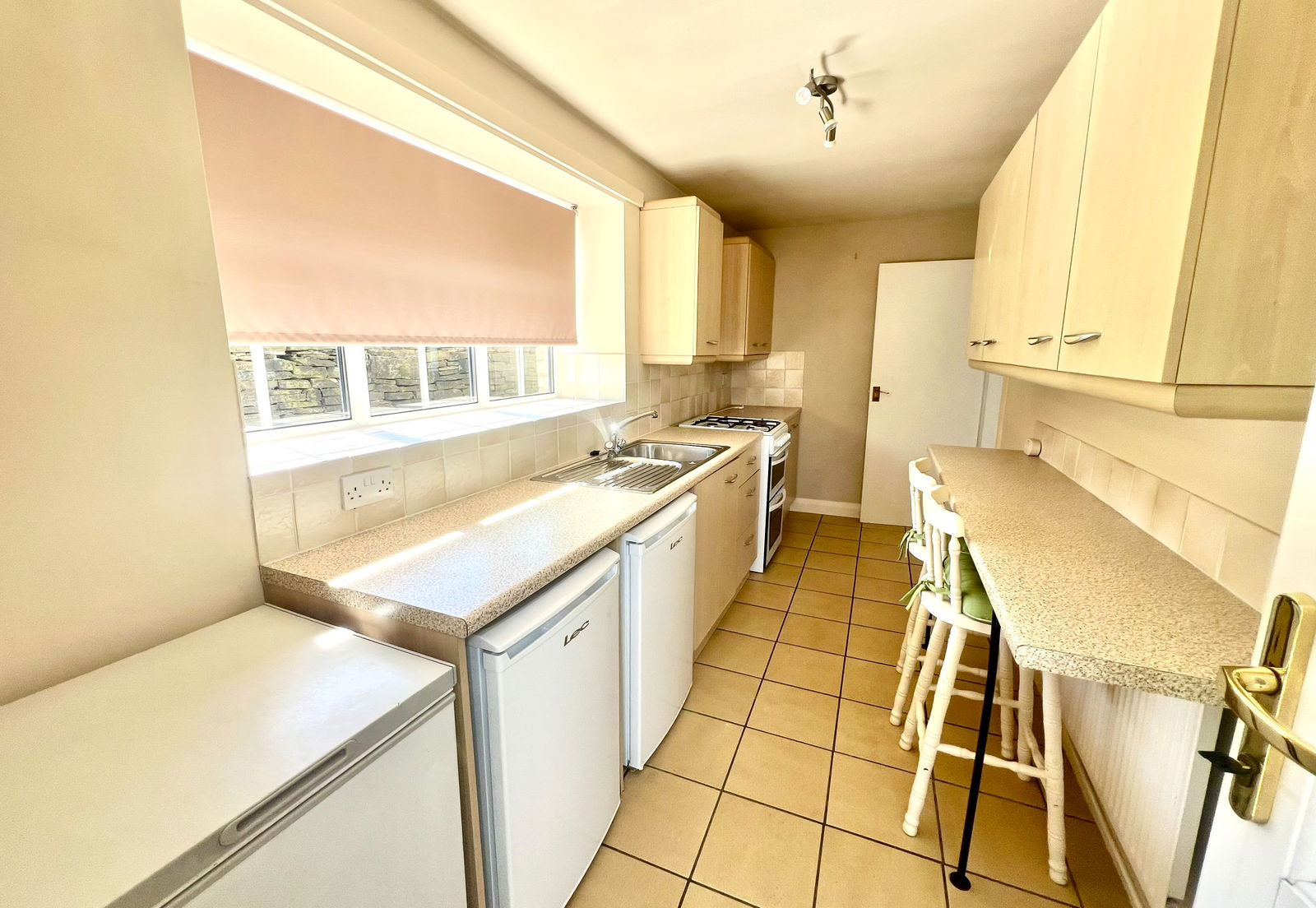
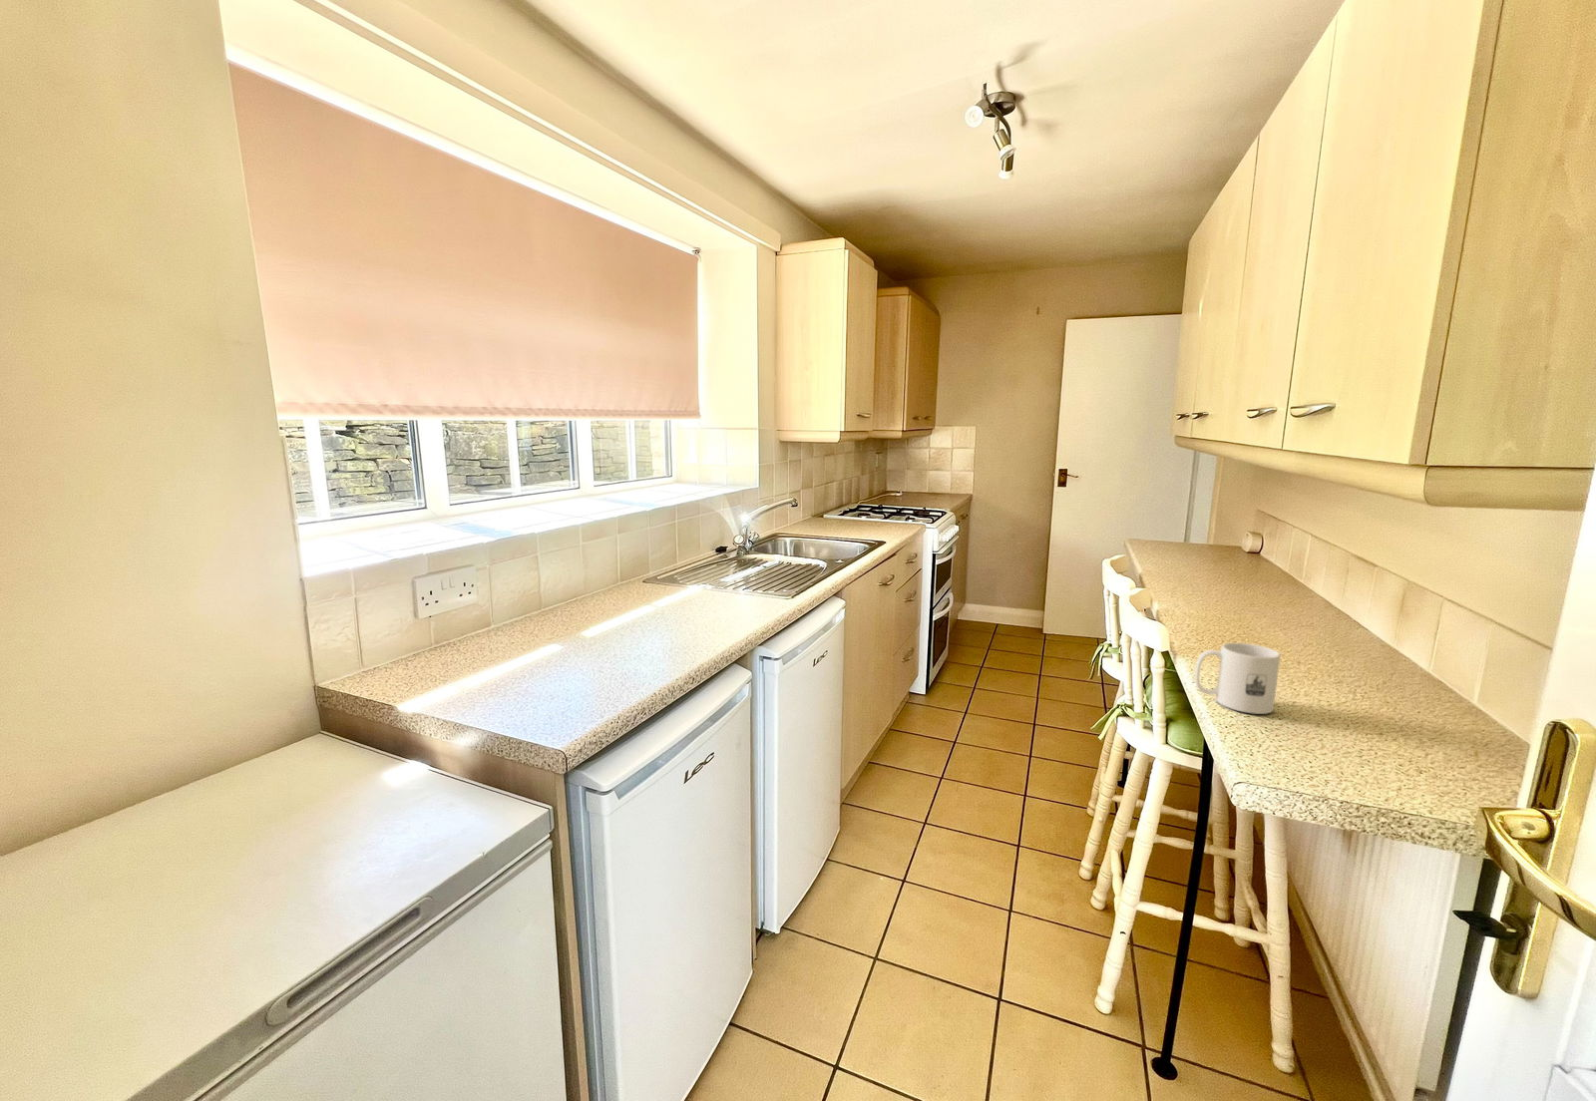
+ mug (1233, 675)
